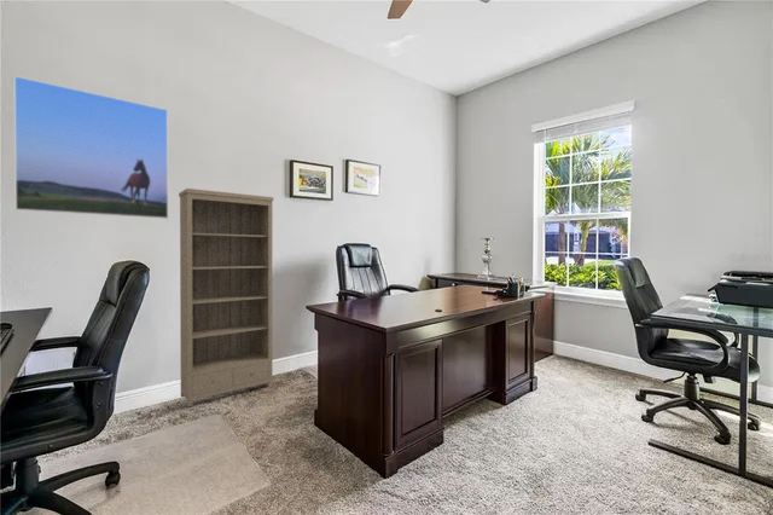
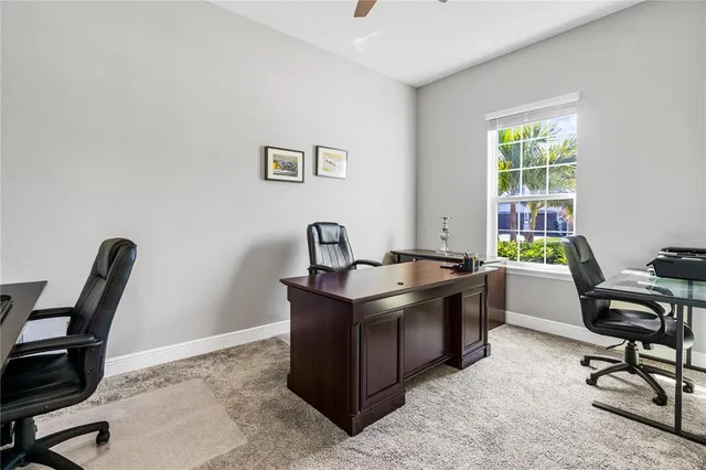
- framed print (99, 155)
- bookshelf (227, 293)
